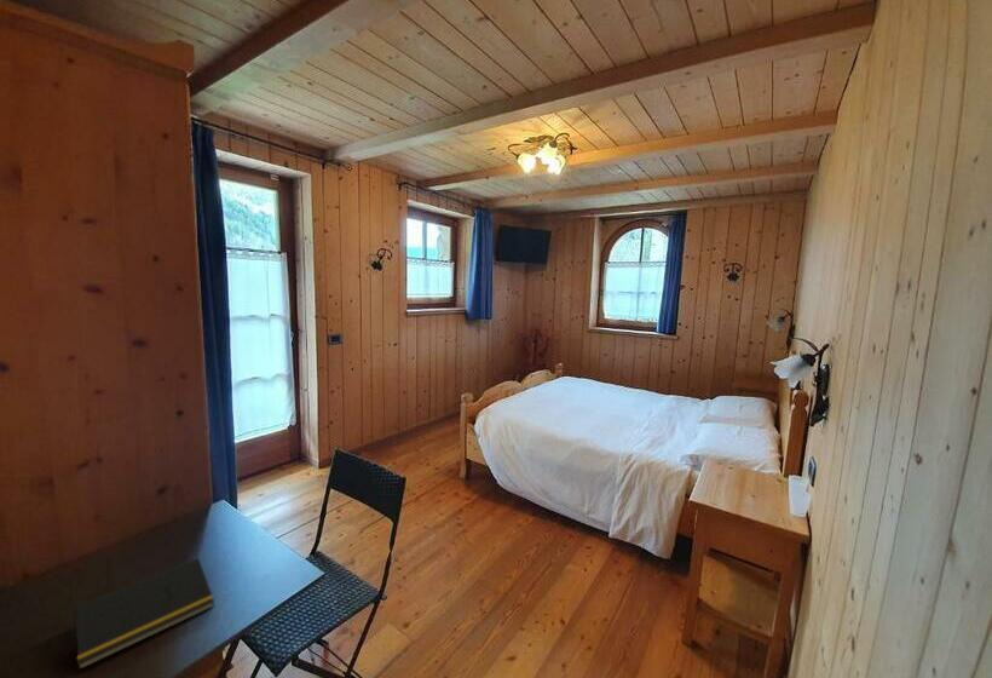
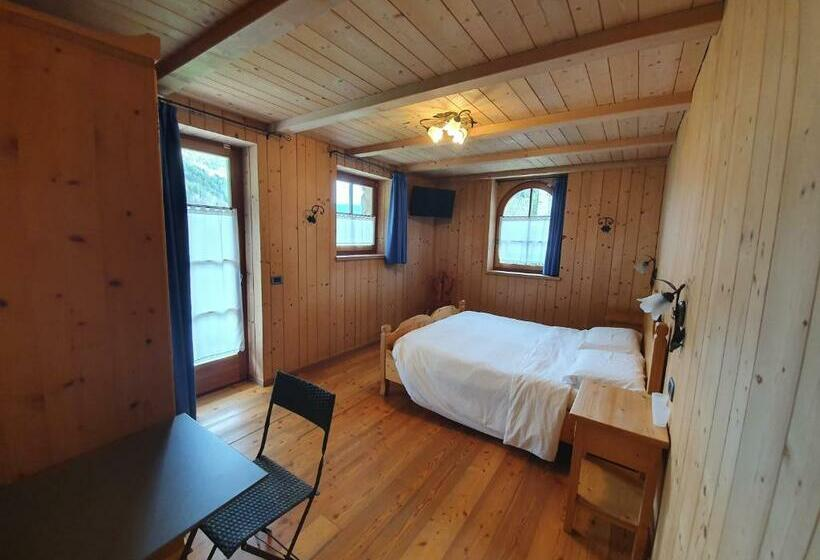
- notepad (146, 605)
